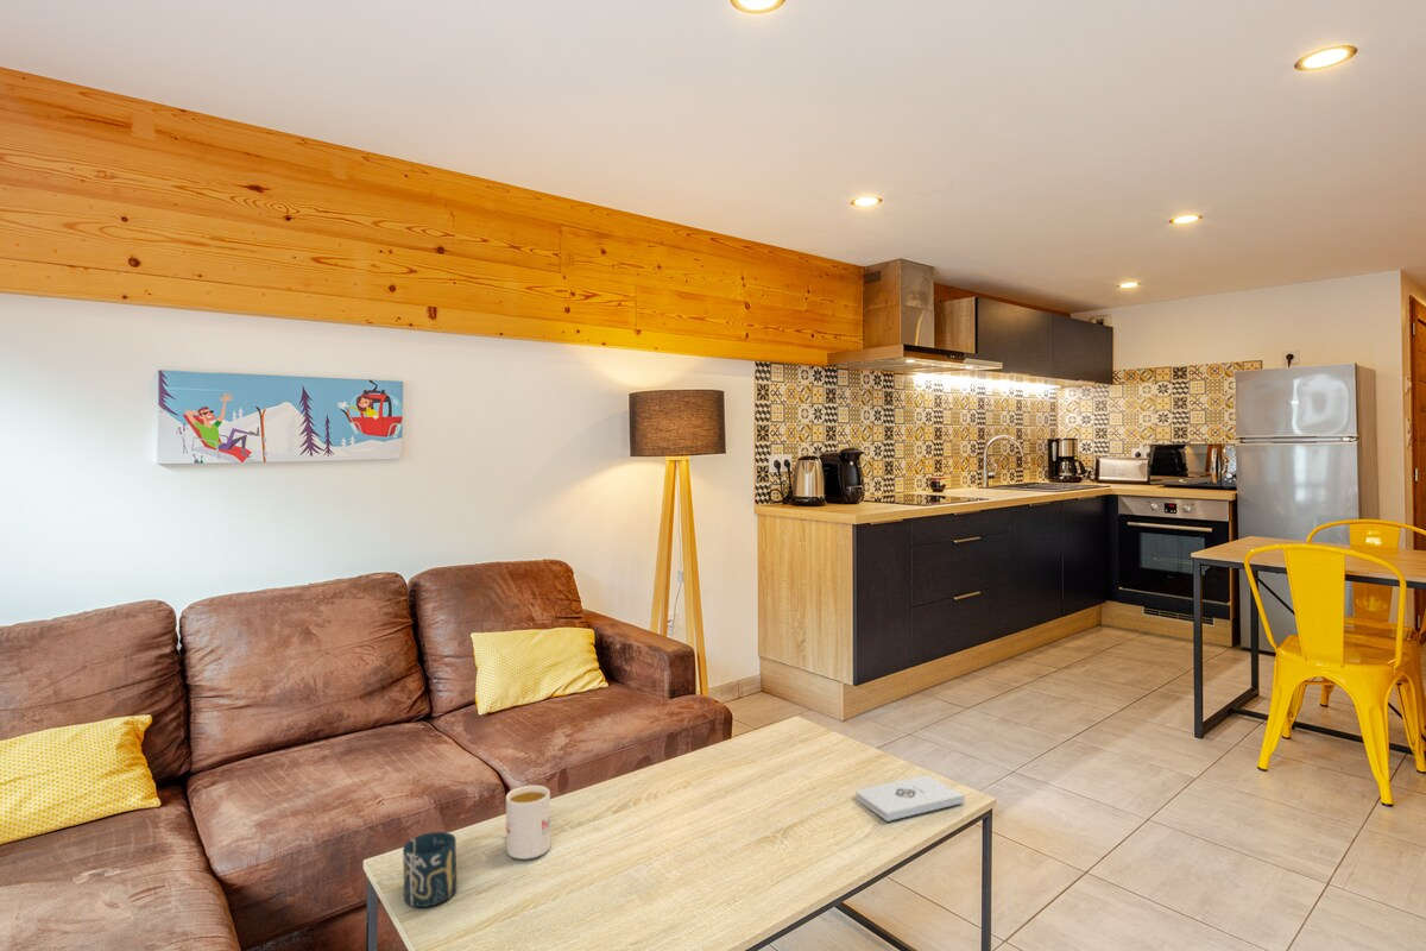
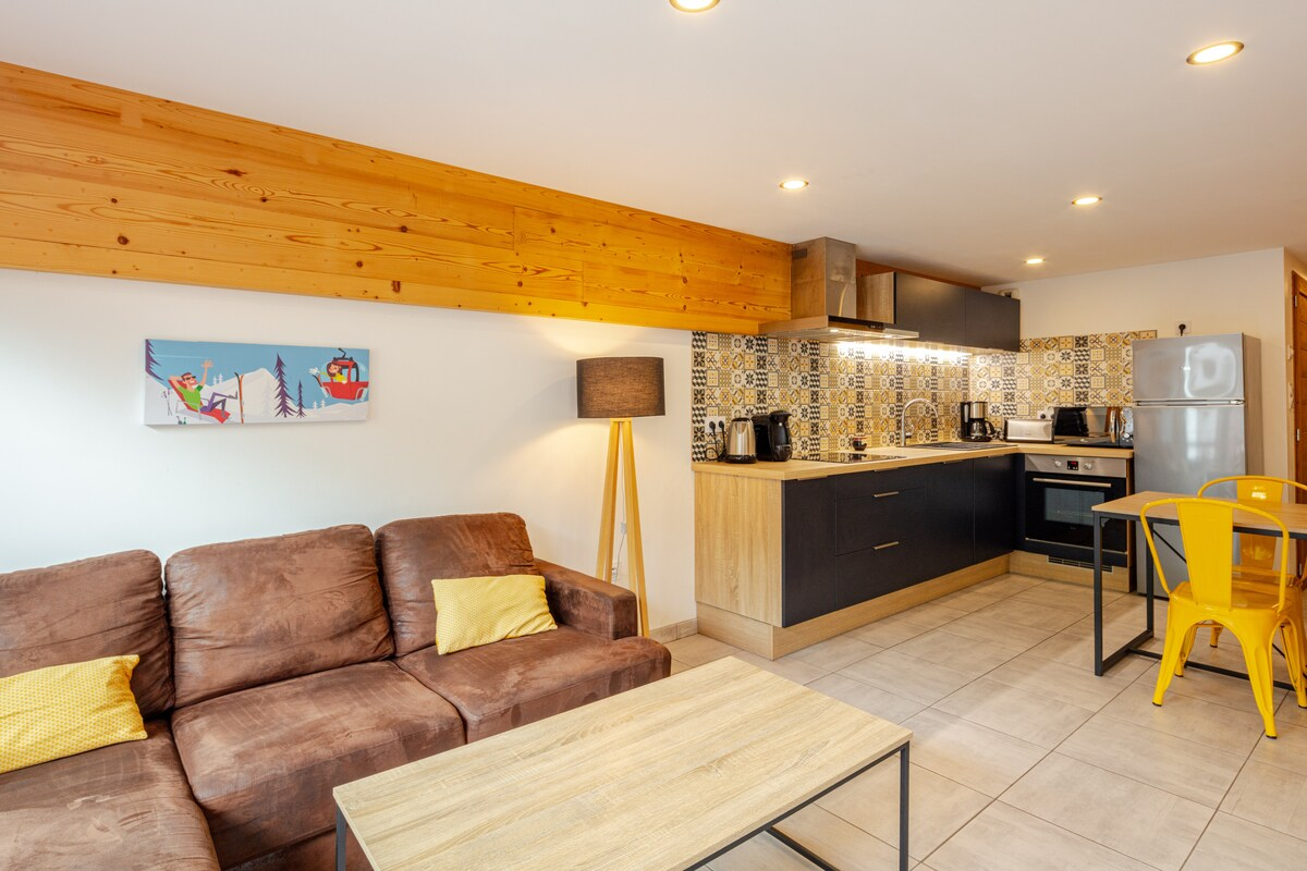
- mug (526, 818)
- cup (430, 863)
- notepad (908, 796)
